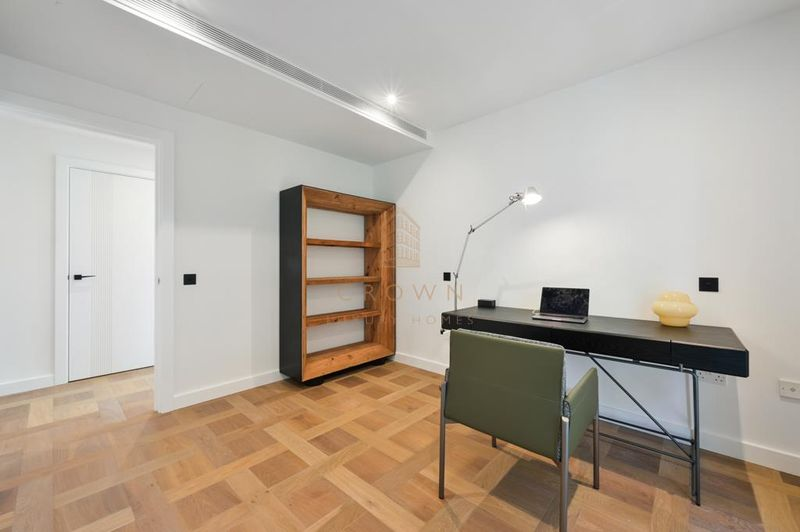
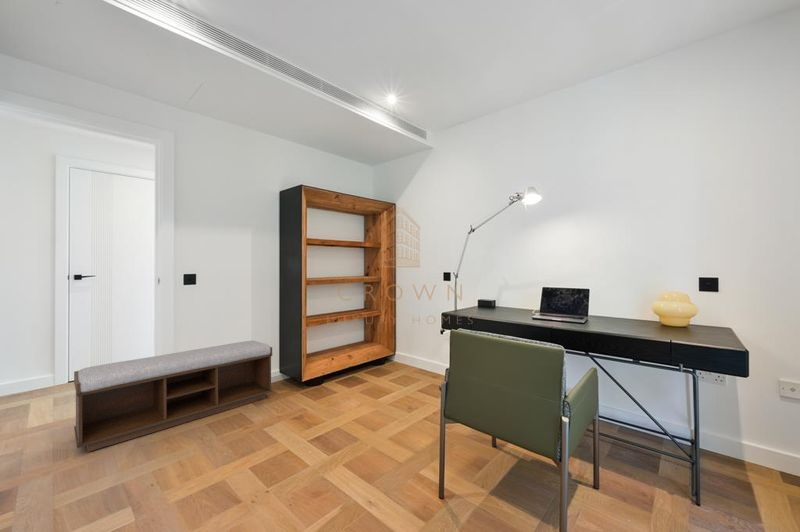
+ bench (186, 384)
